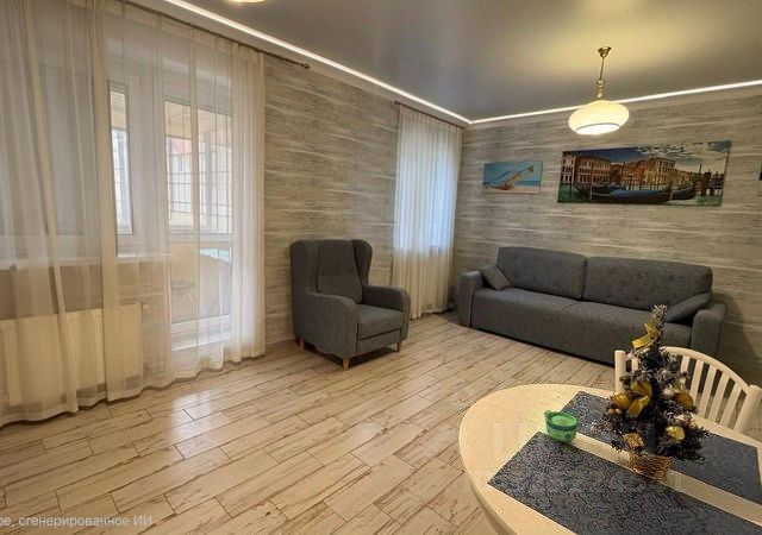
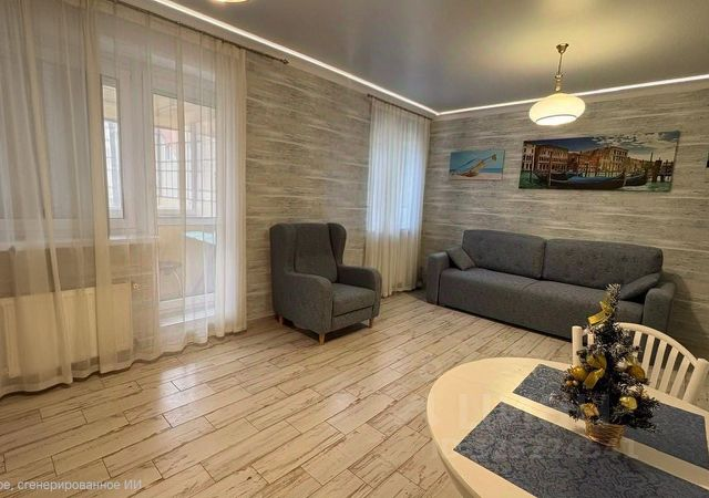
- cup (556, 424)
